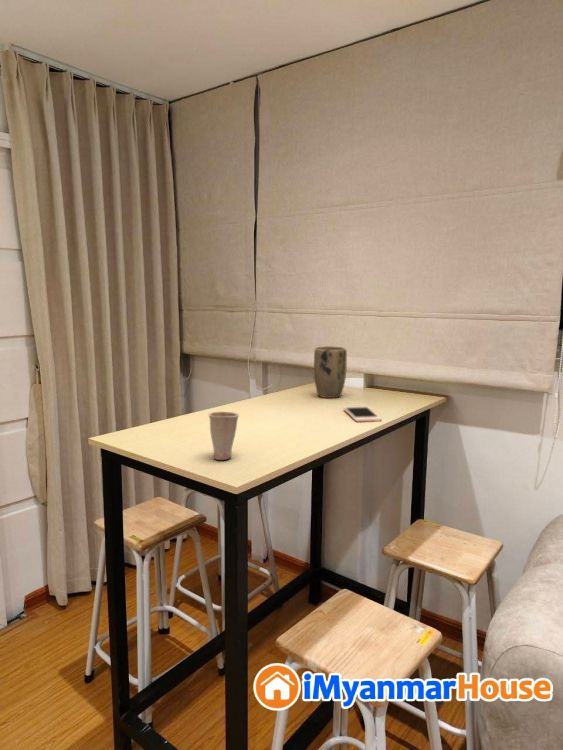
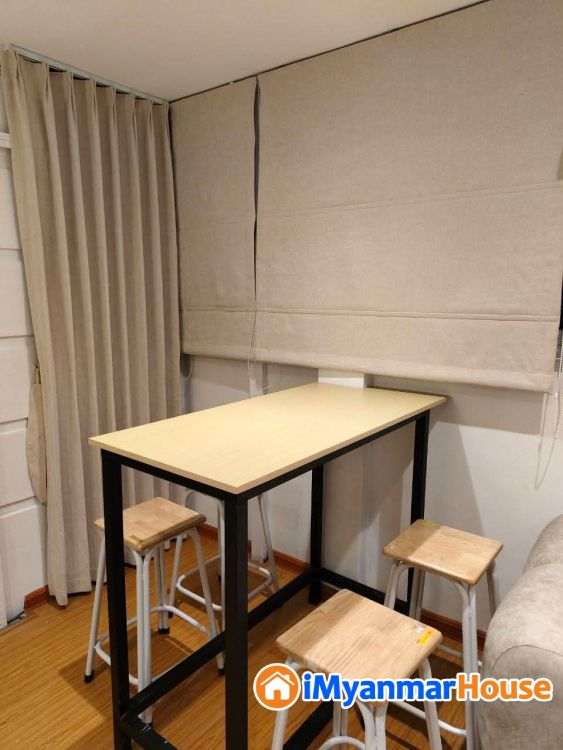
- cup (224, 434)
- cell phone (361, 413)
- plant pot (330, 372)
